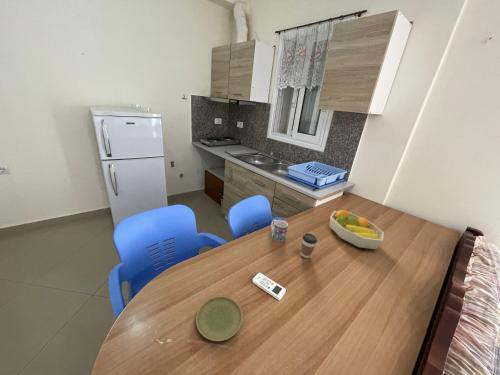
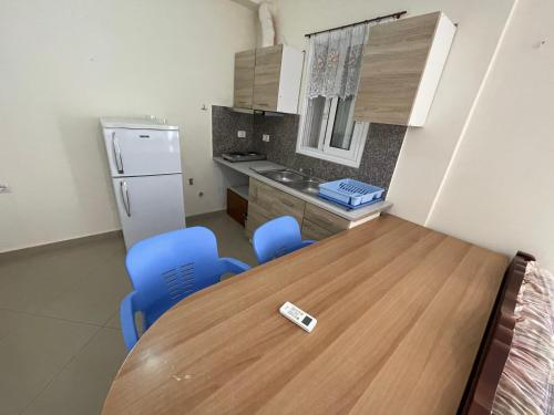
- coffee cup (307, 246)
- plate (219, 318)
- mug (277, 228)
- fruit bowl (354, 227)
